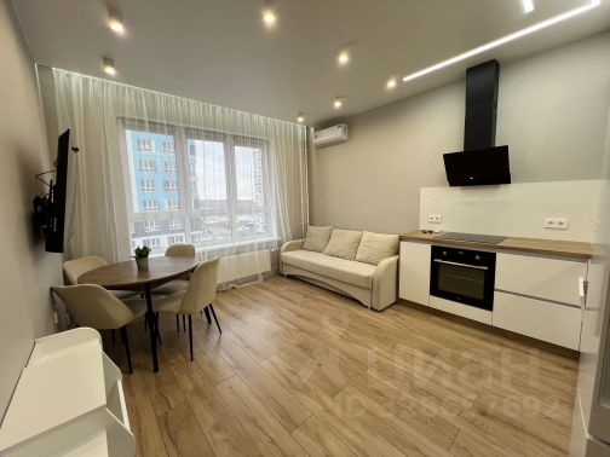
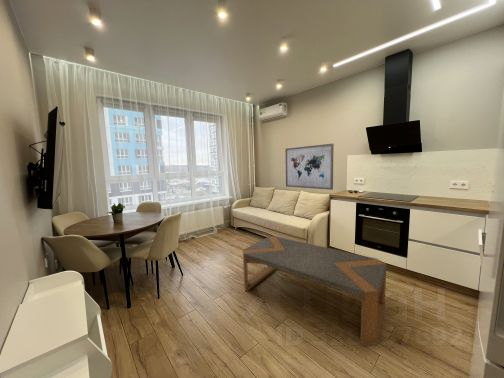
+ coffee table (307, 275)
+ wall art (307, 167)
